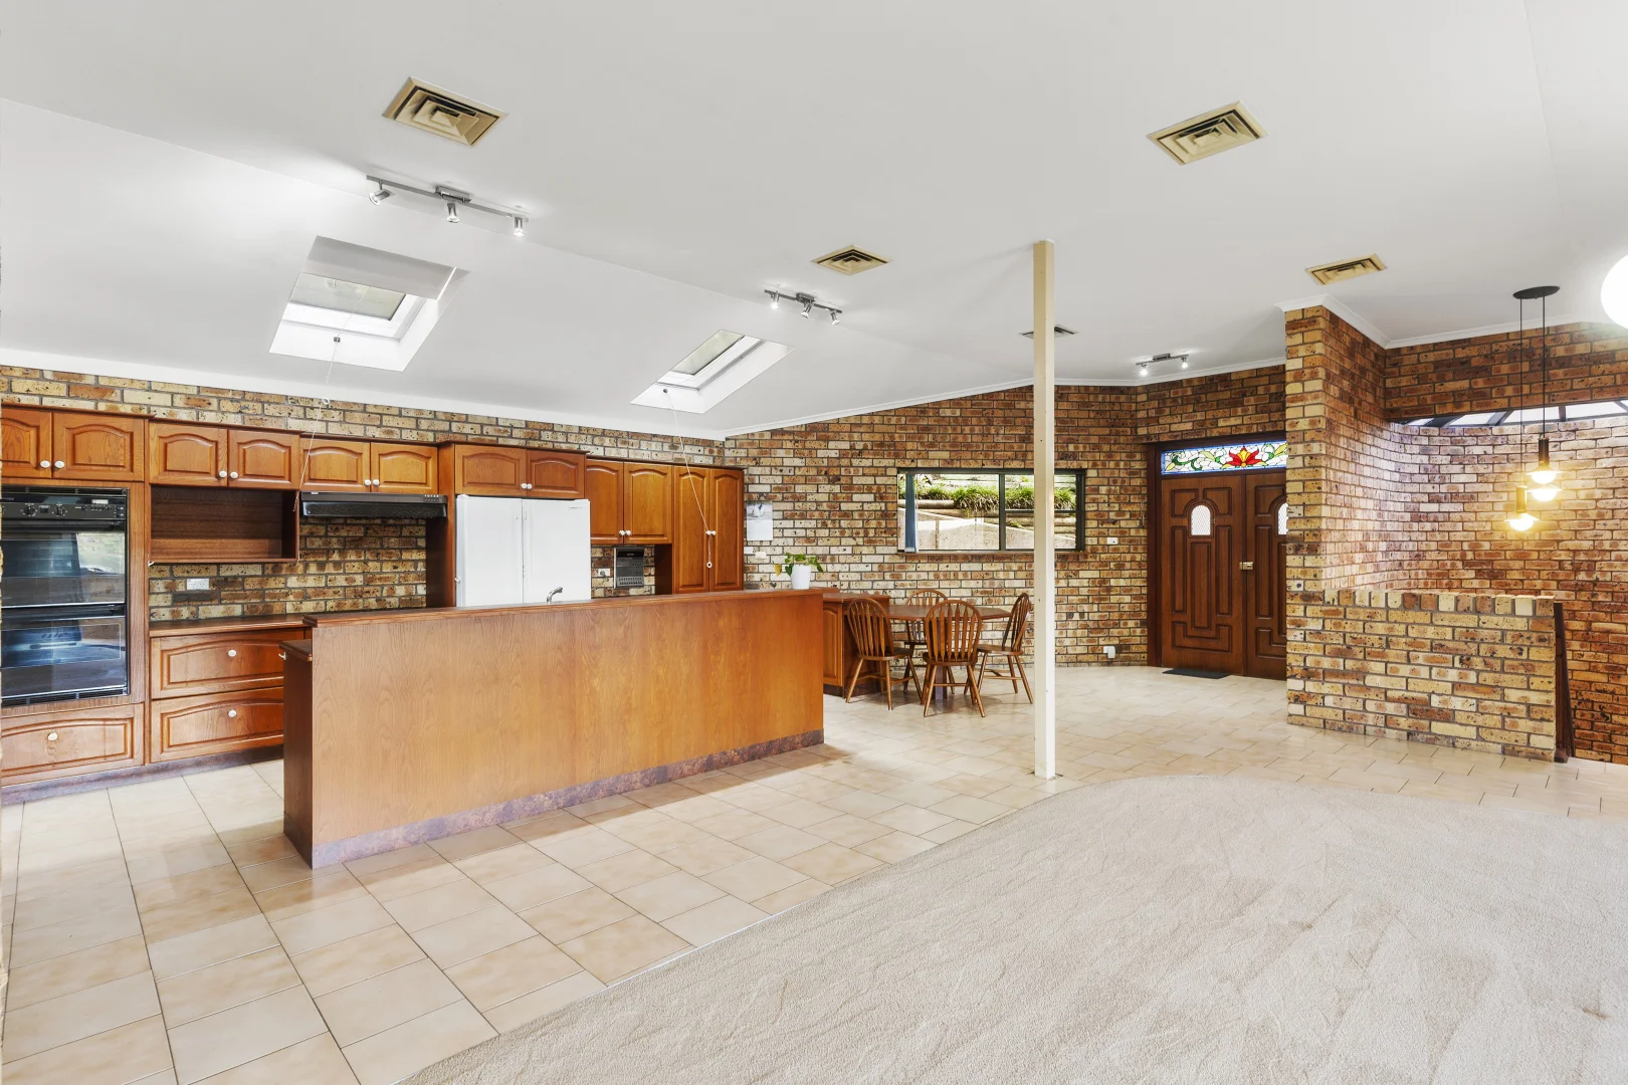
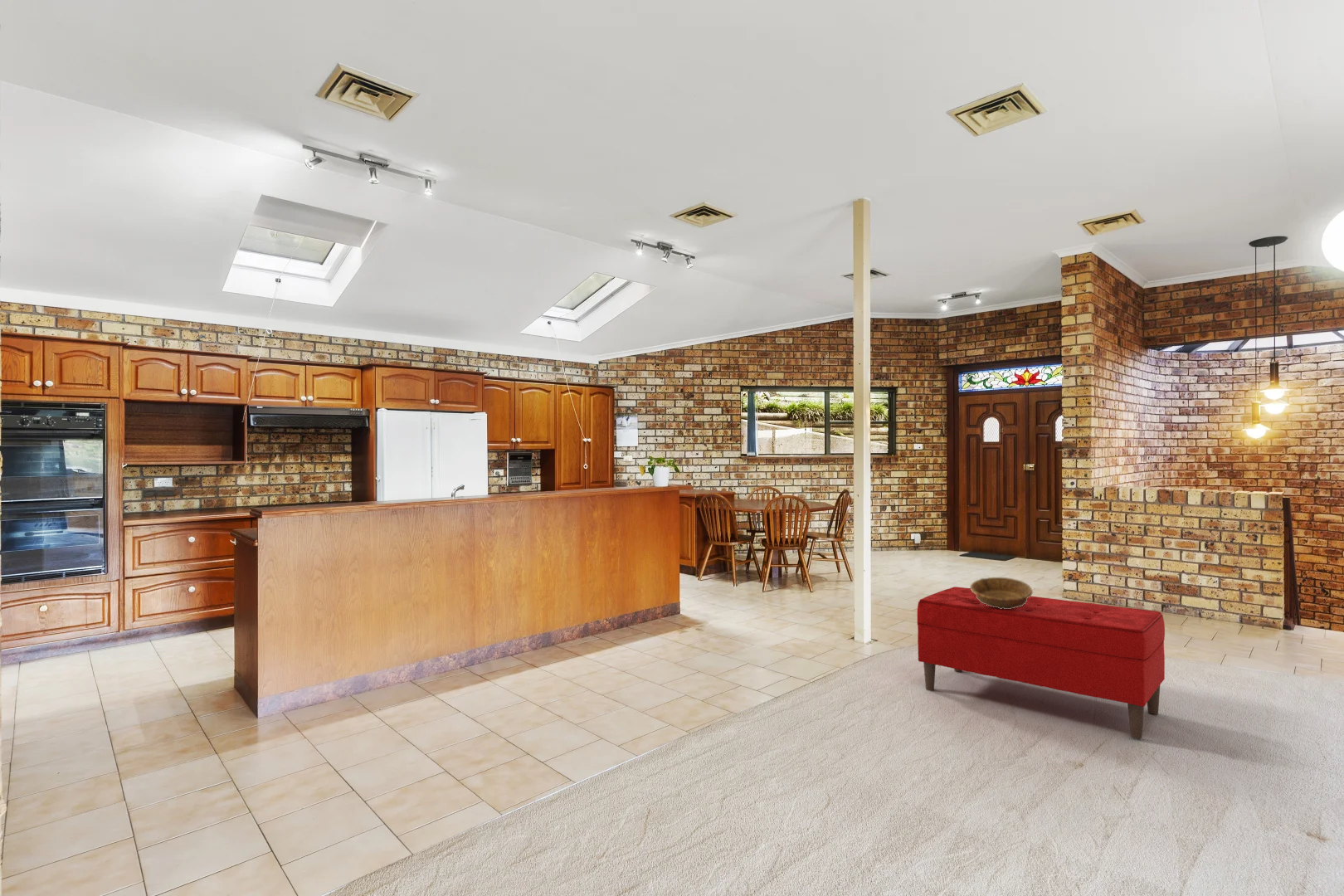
+ bench (1035, 652)
+ decorative bowl (1001, 596)
